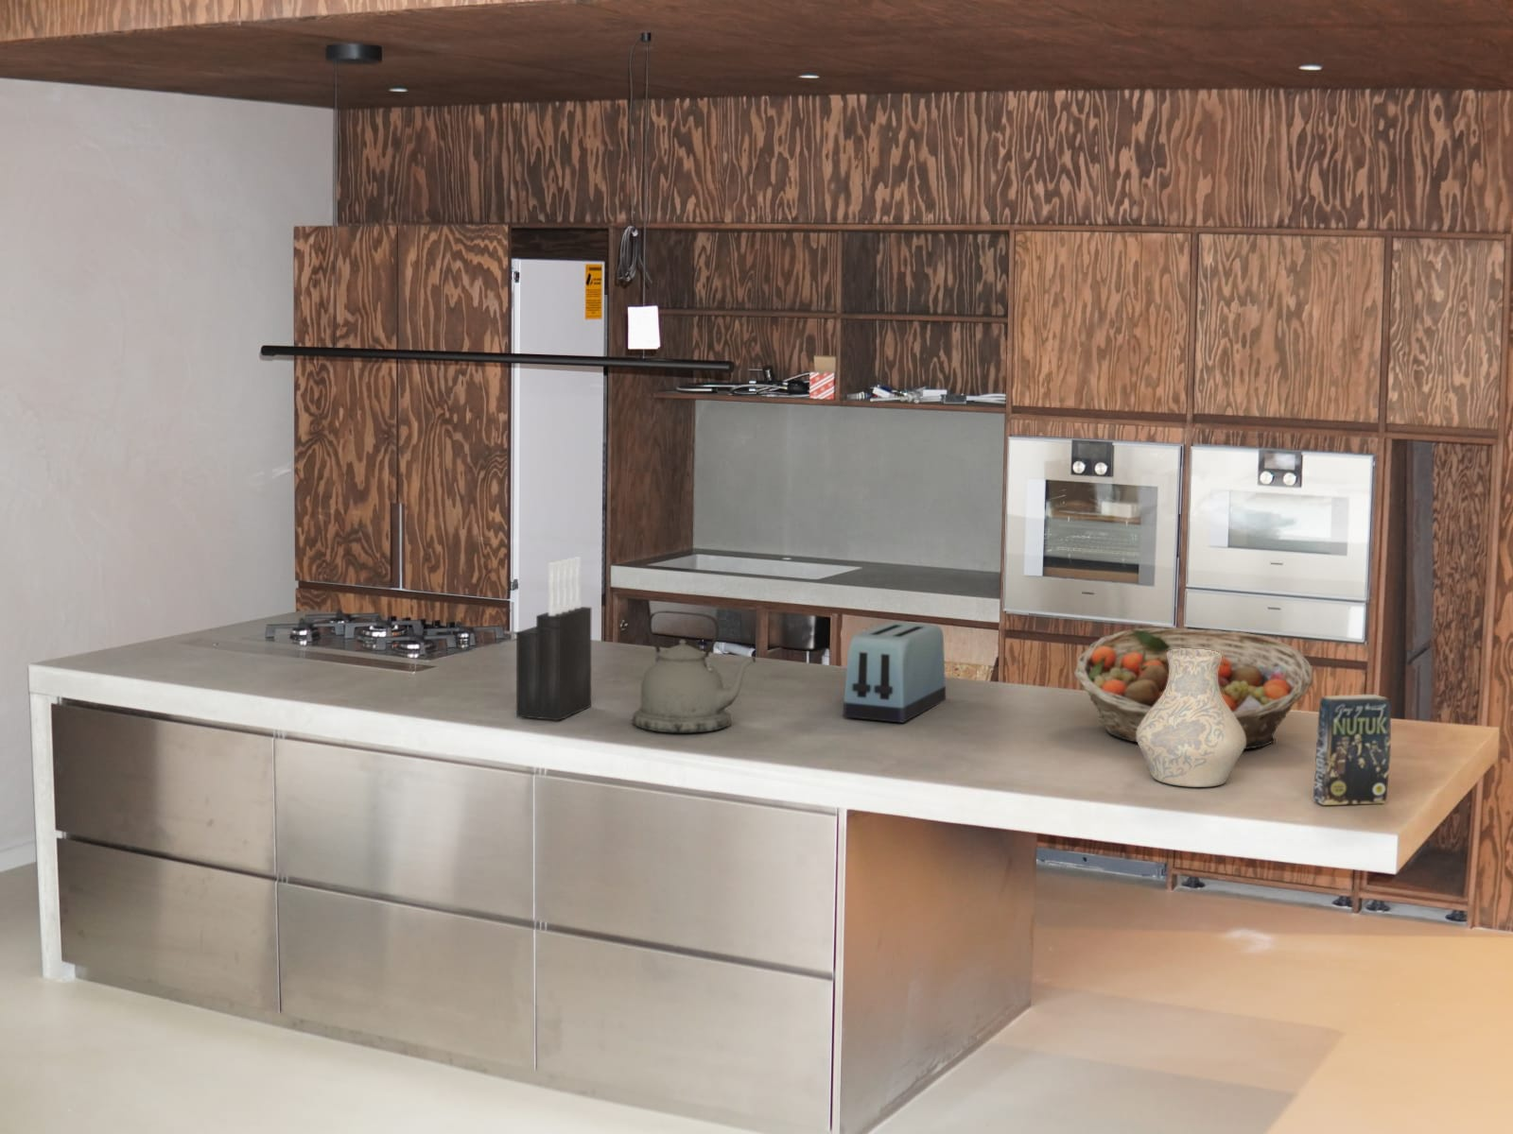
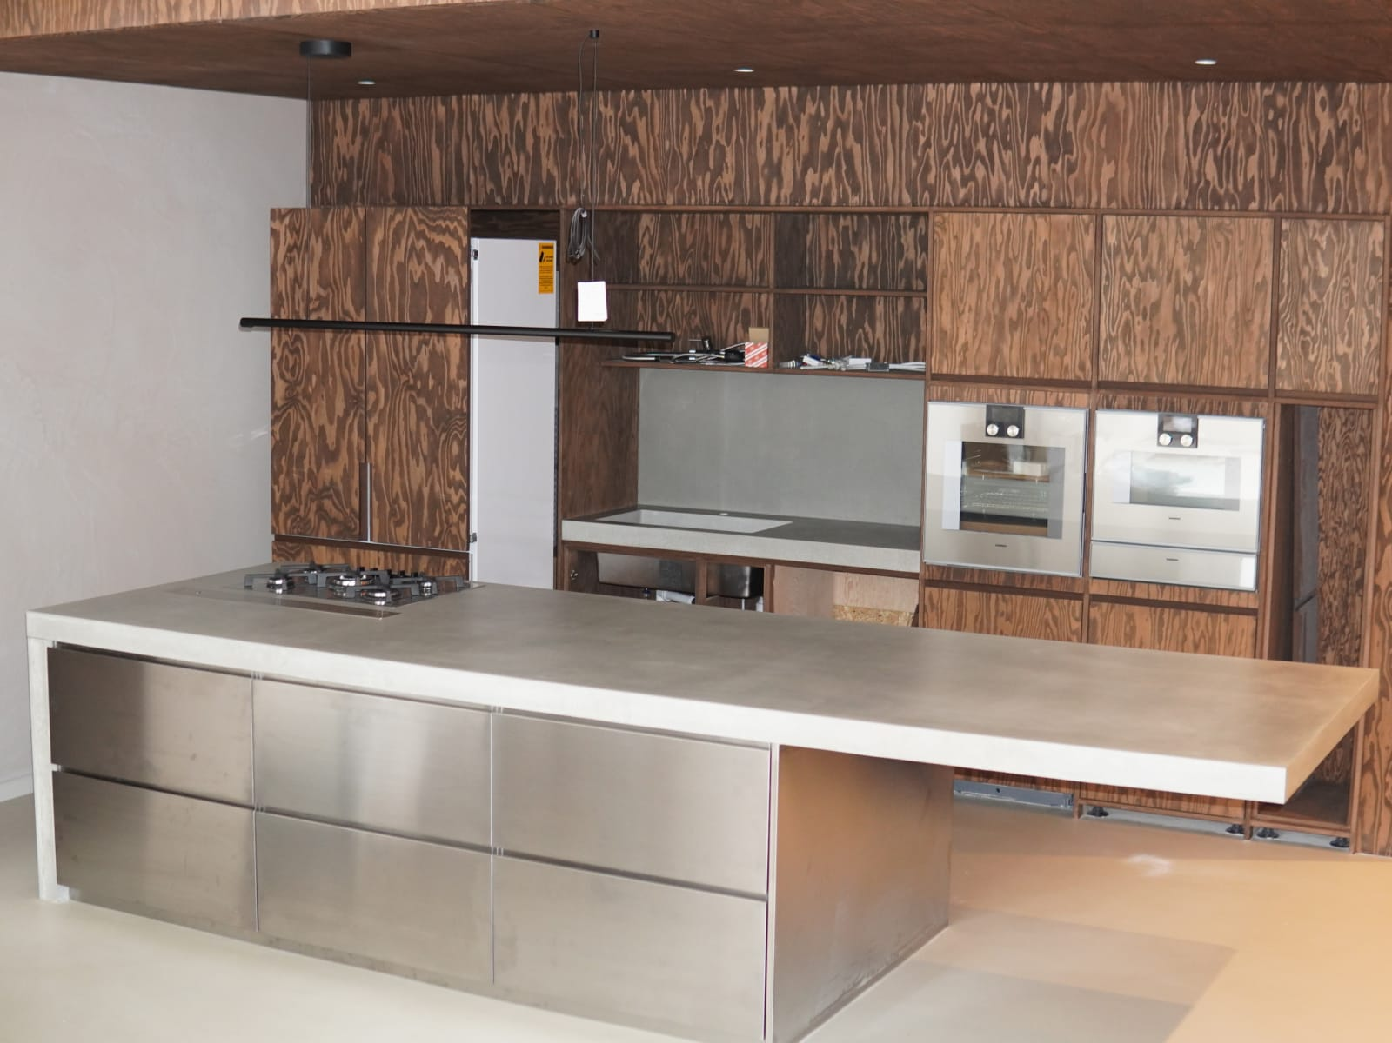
- vase (1191, 716)
- fruit basket (1166, 683)
- toaster (896, 669)
- book (1350, 748)
- kettle (690, 668)
- knife block (549, 635)
